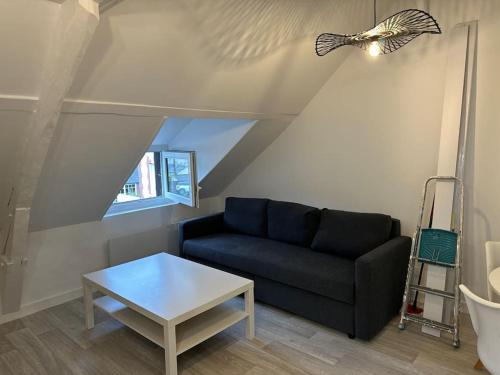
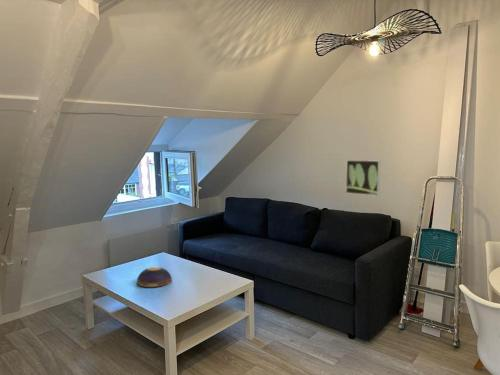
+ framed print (362, 177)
+ decorative bowl (154, 274)
